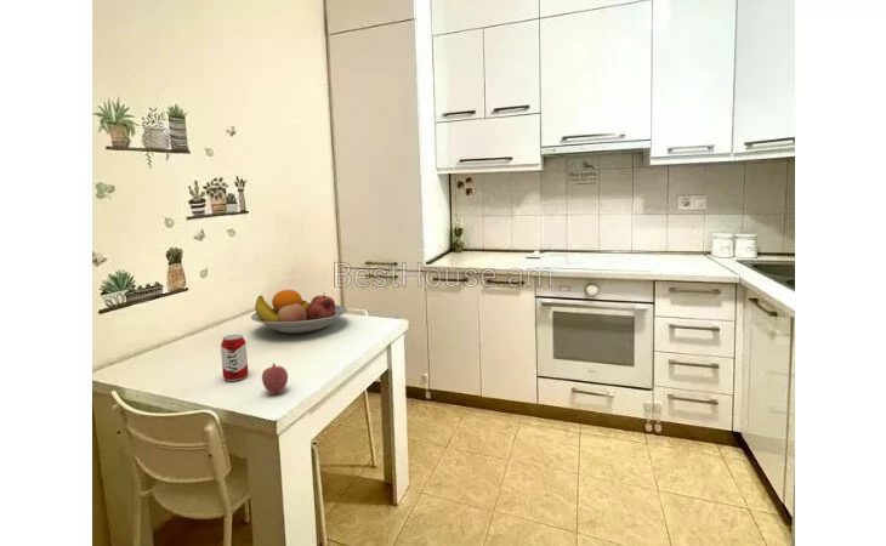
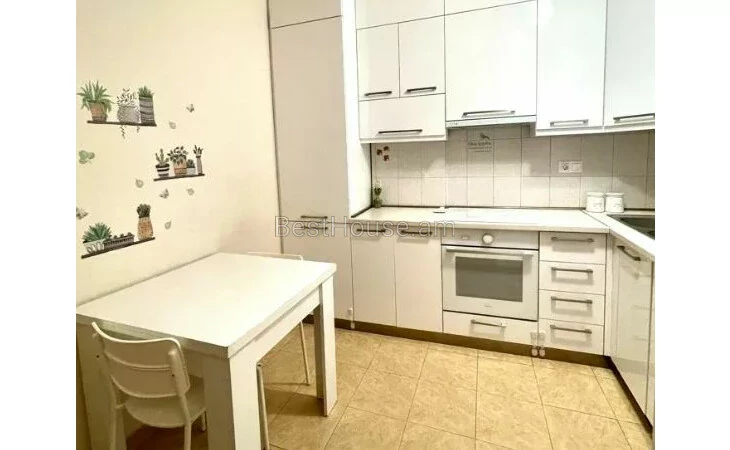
- fruit (274, 377)
- beverage can (234, 357)
- fruit bowl (300, 308)
